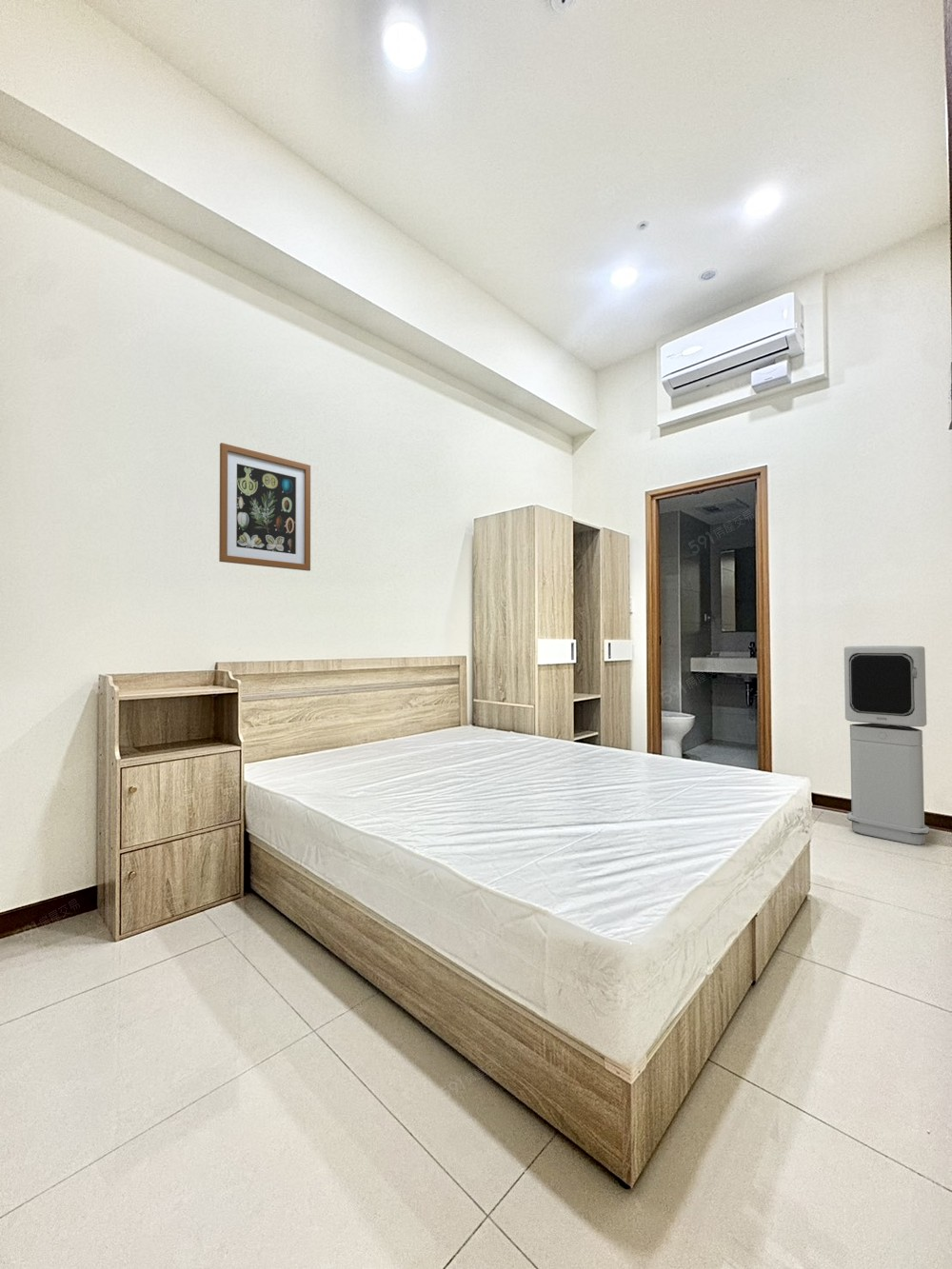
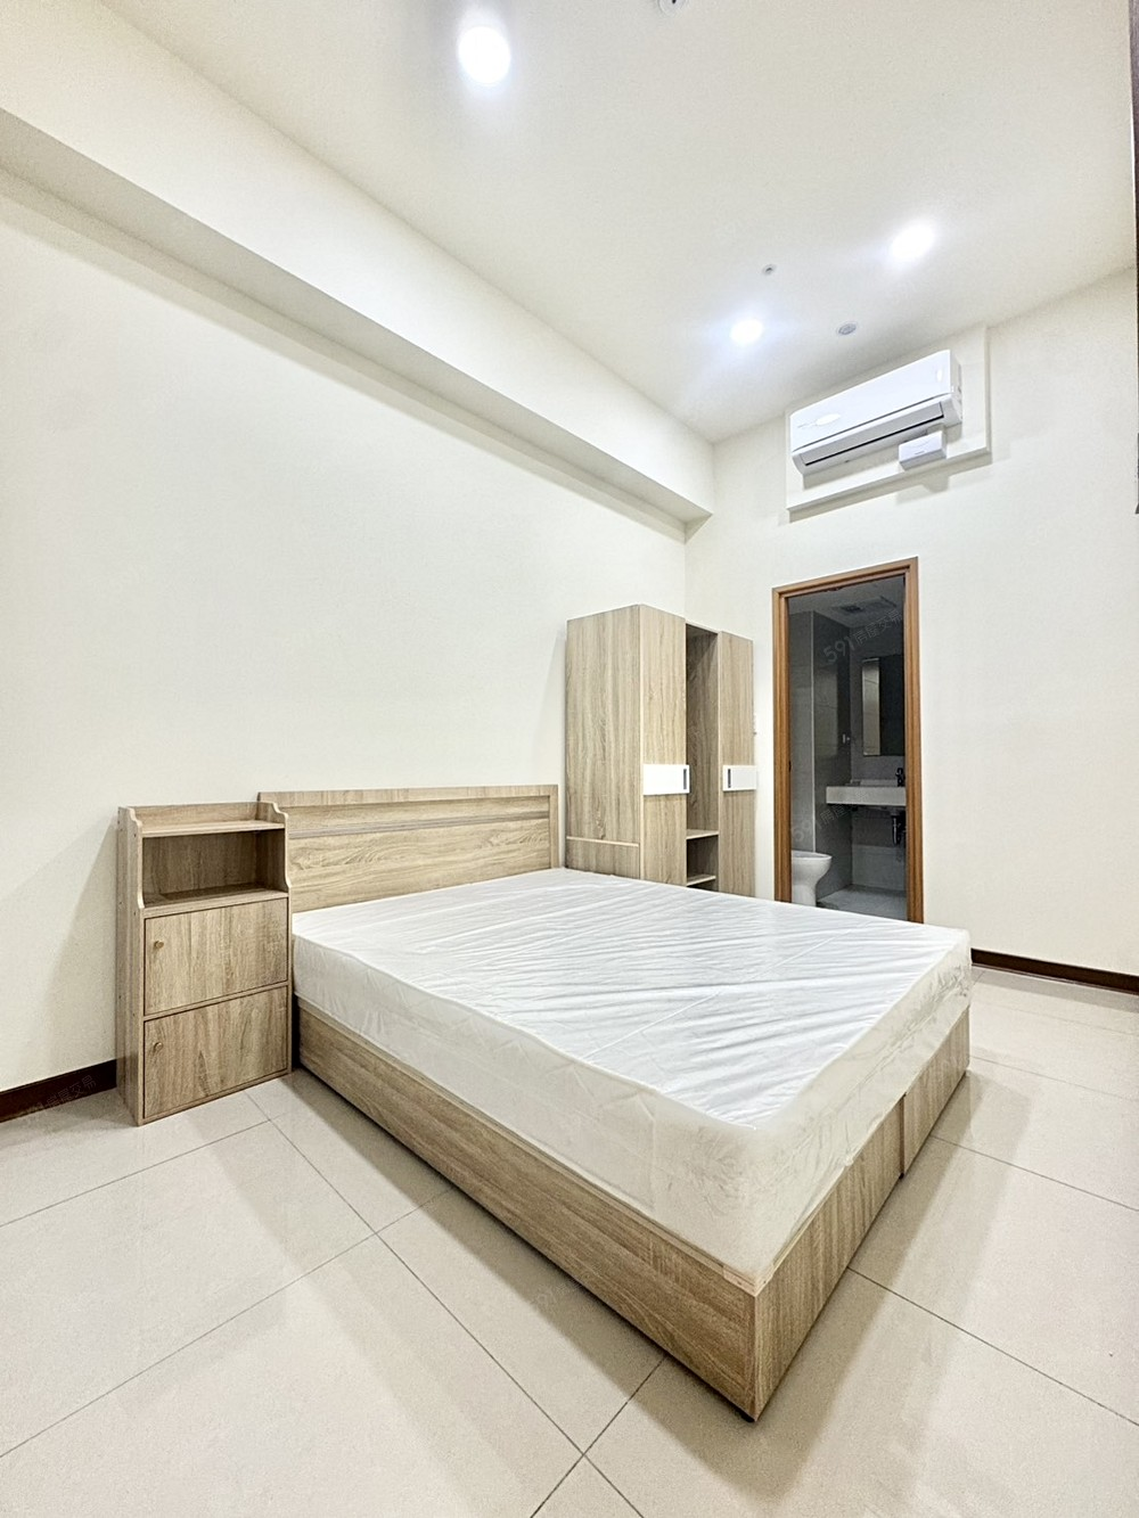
- air purifier (889, 738)
- wall art (268, 510)
